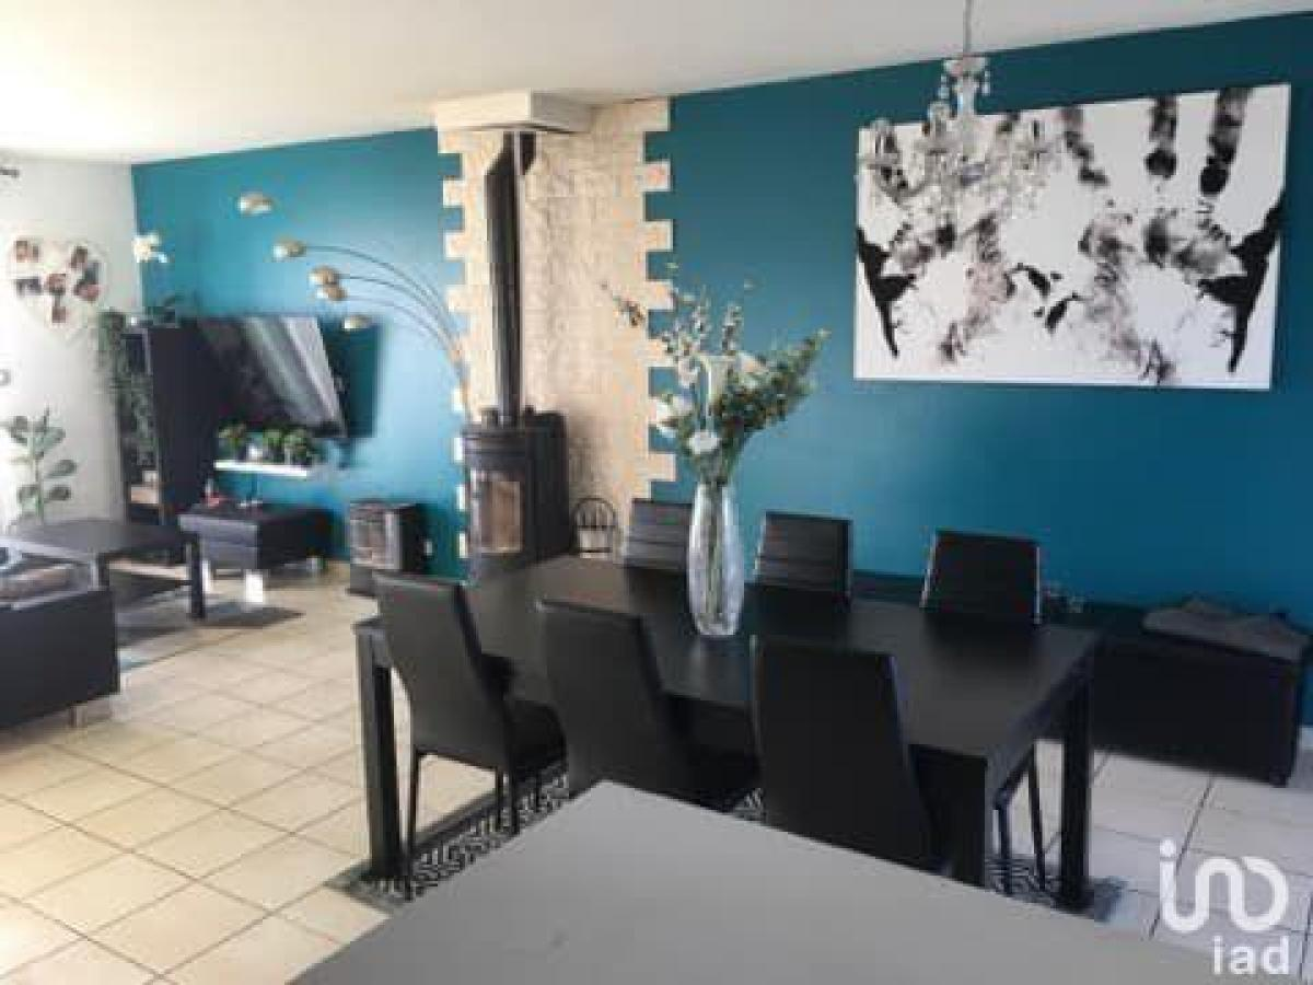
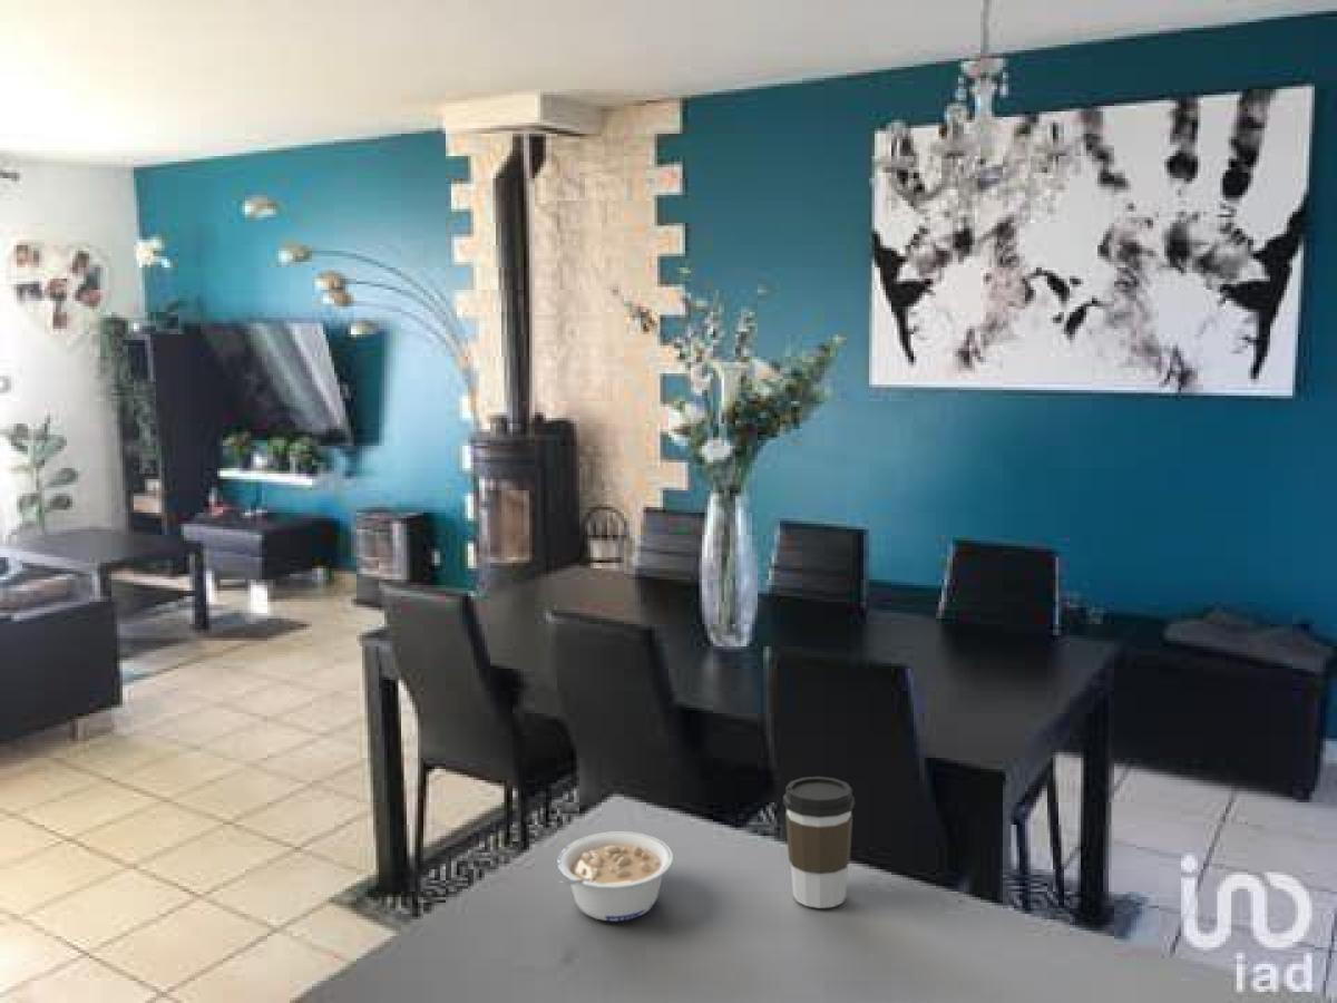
+ coffee cup (819, 841)
+ legume (615, 876)
